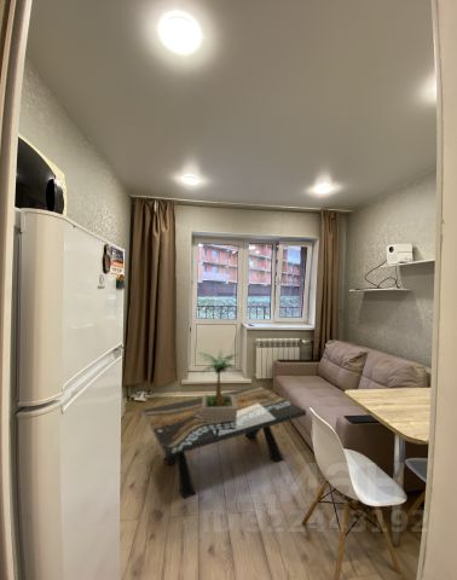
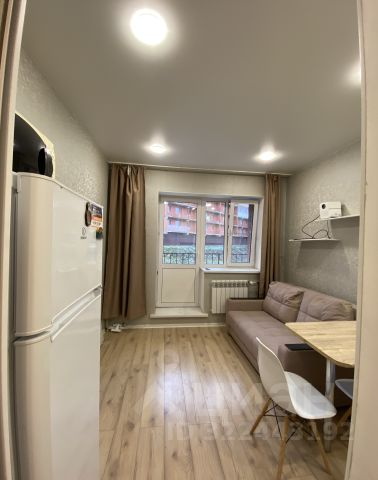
- coffee table (224, 434)
- potted plant (218, 383)
